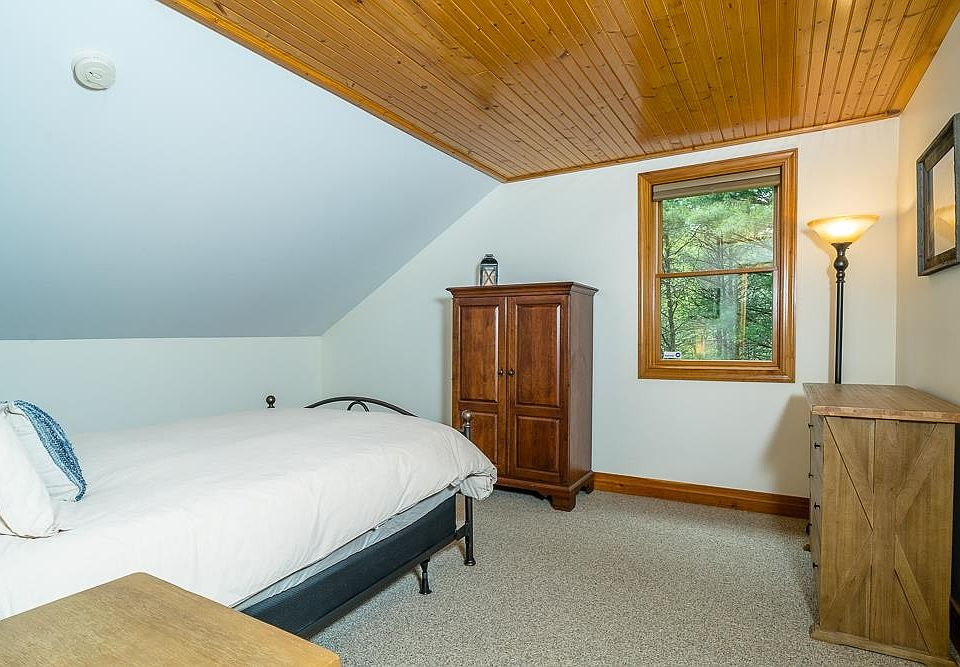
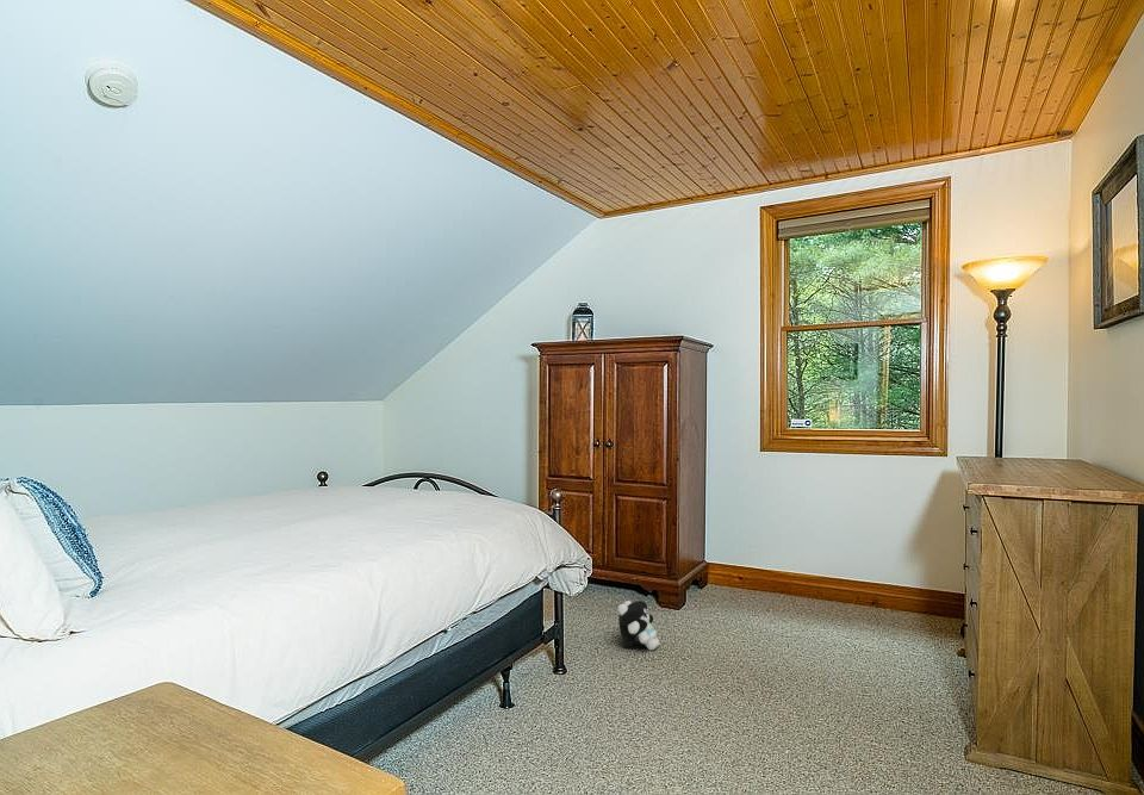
+ plush toy (639, 622)
